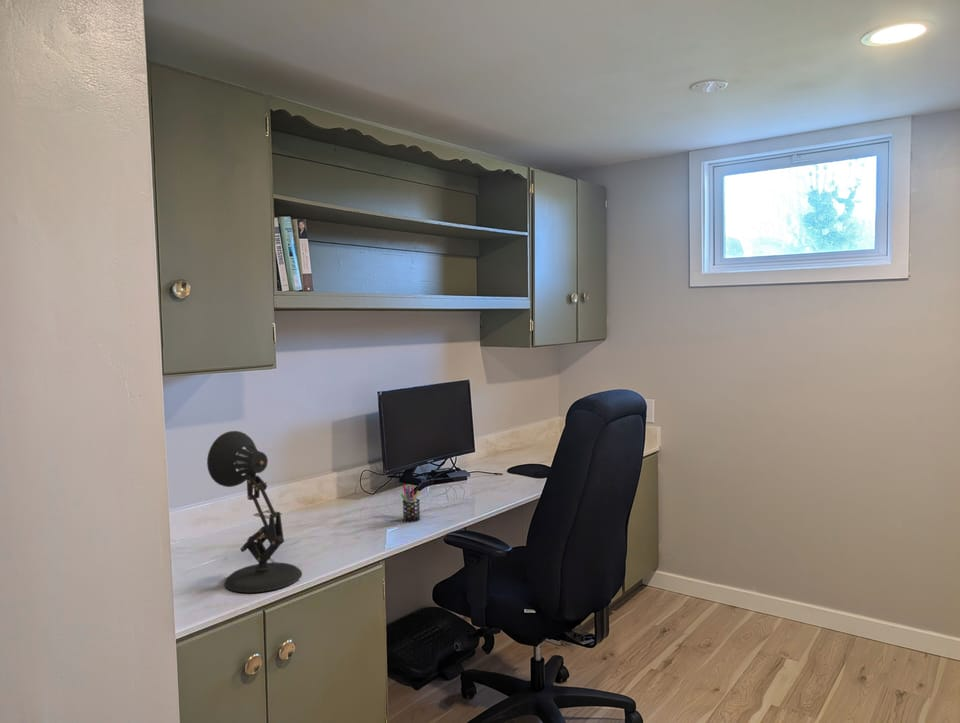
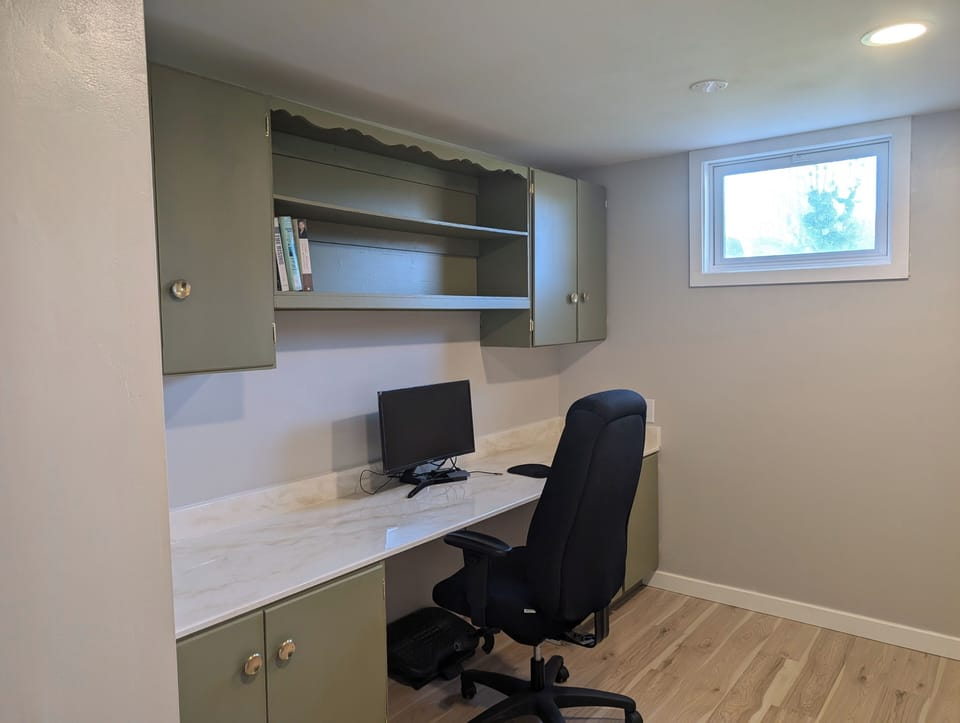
- desk lamp (258, 506)
- pen holder (408, 503)
